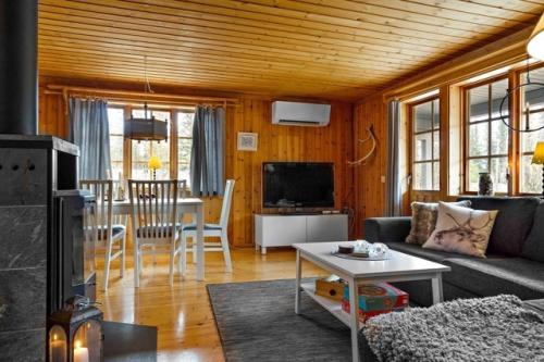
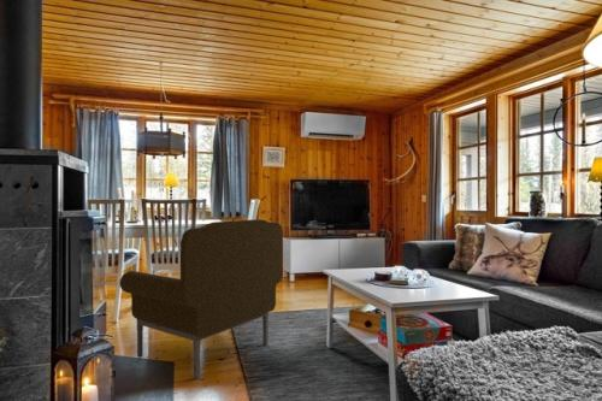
+ armchair (206, 284)
